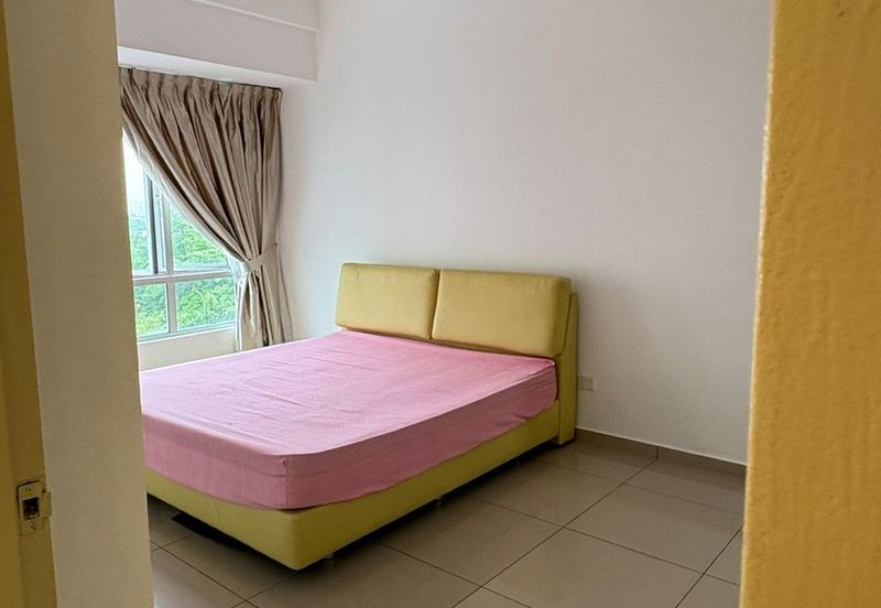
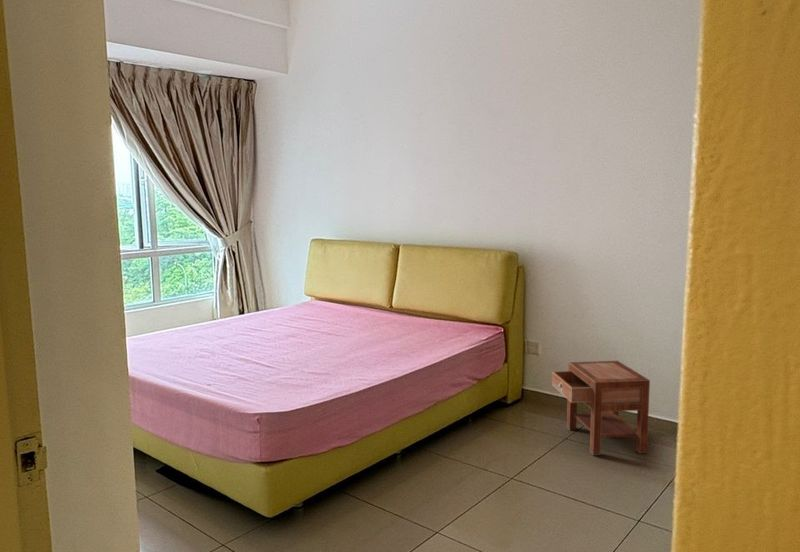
+ nightstand (600, 405)
